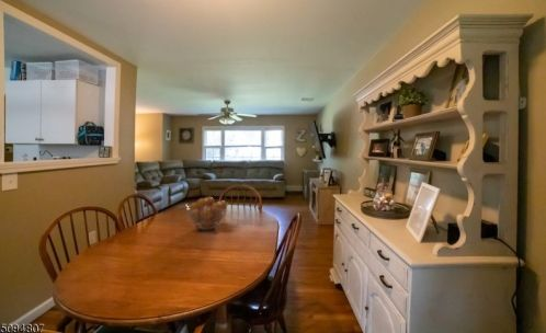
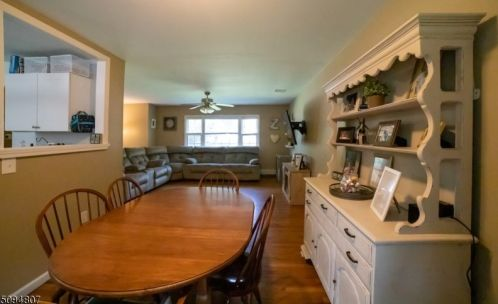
- fruit basket (206, 211)
